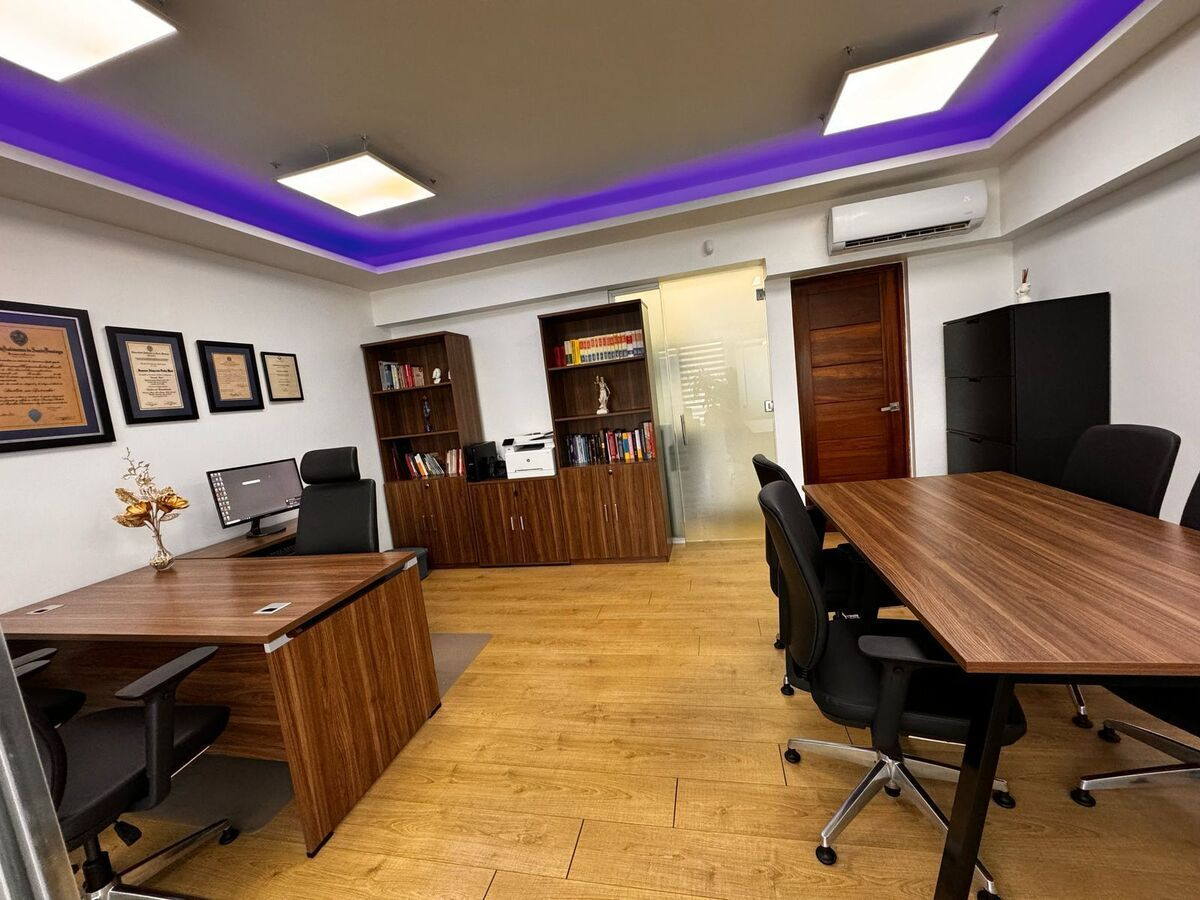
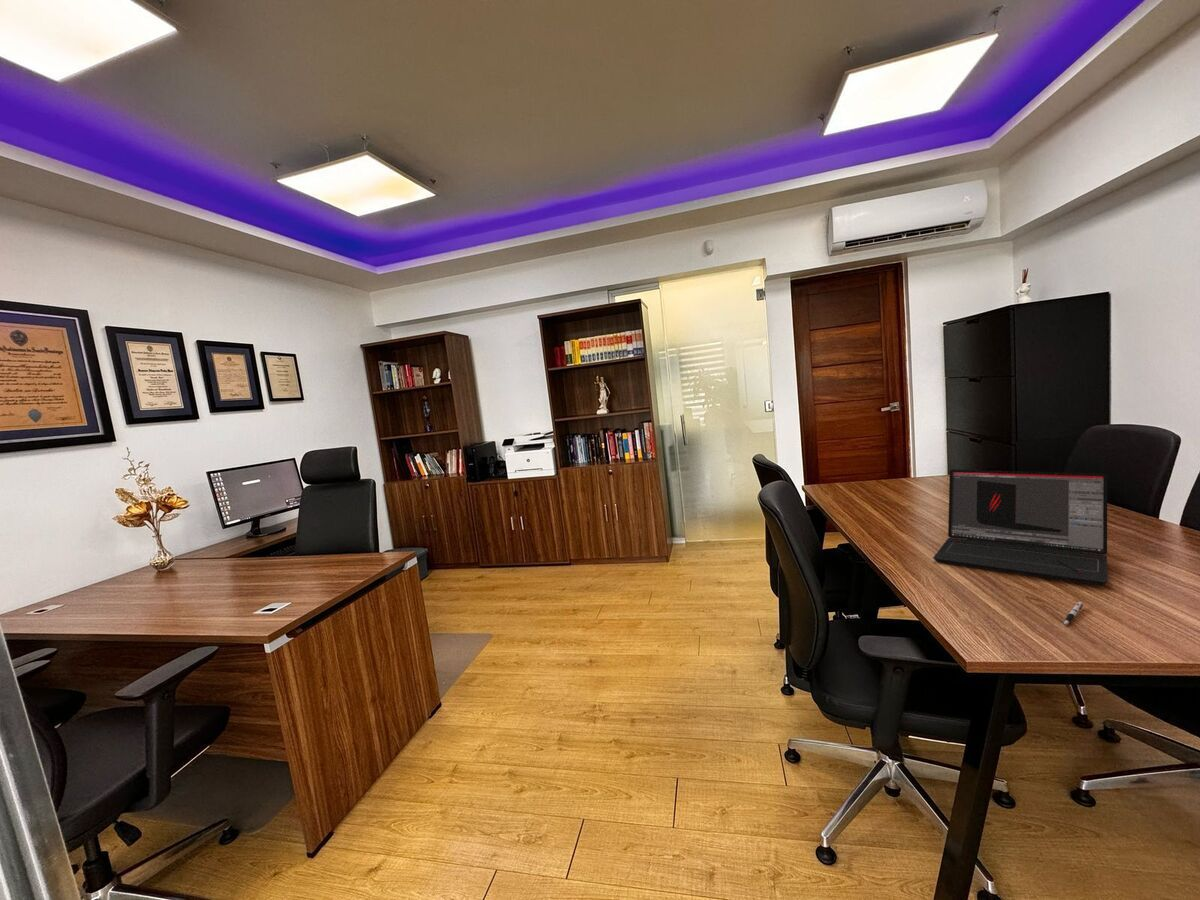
+ laptop (1016, 519)
+ pen (1073, 613)
